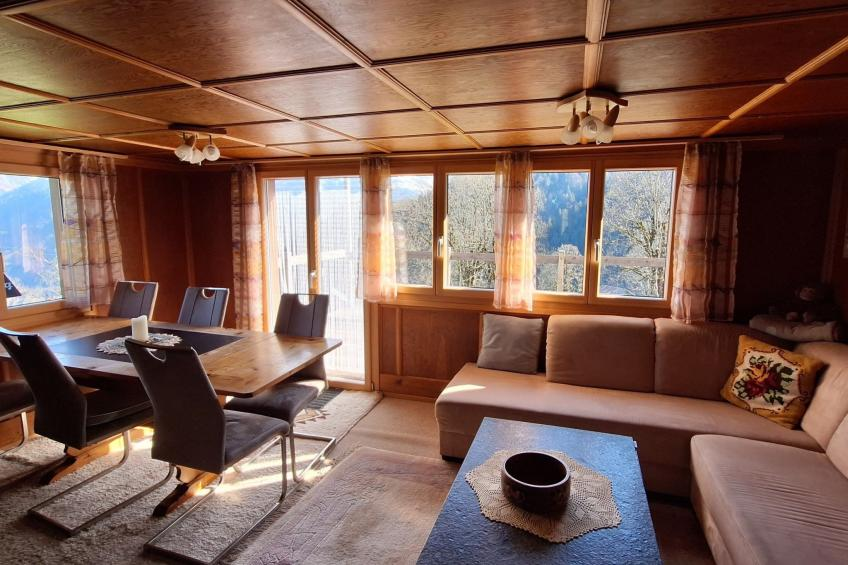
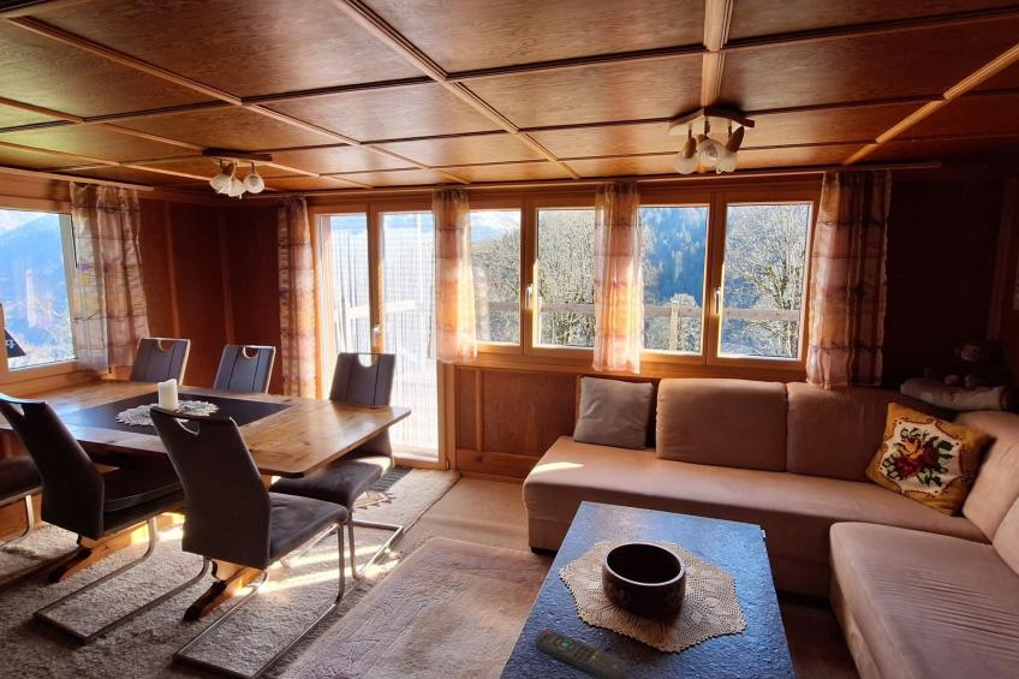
+ remote control (579, 654)
